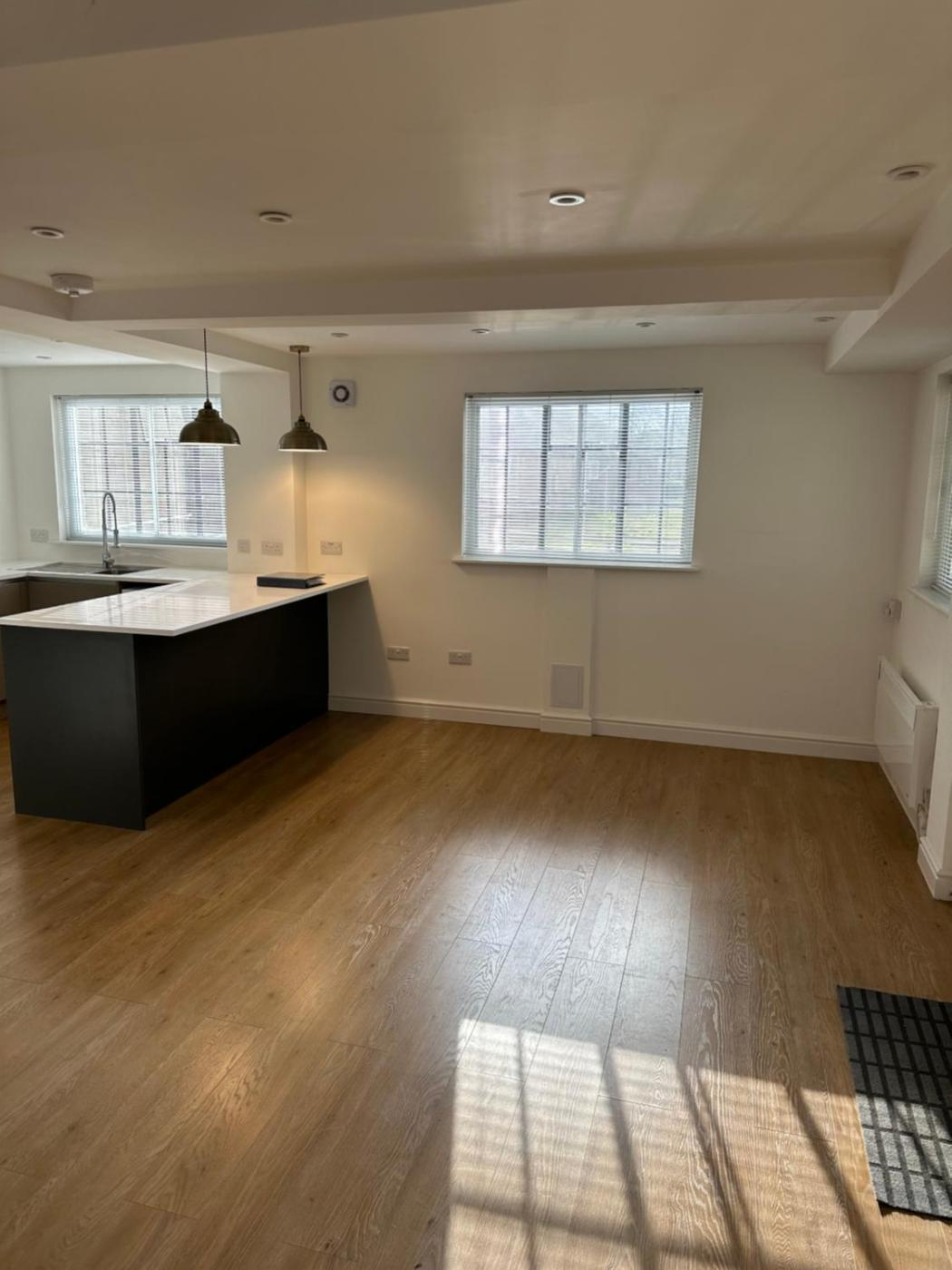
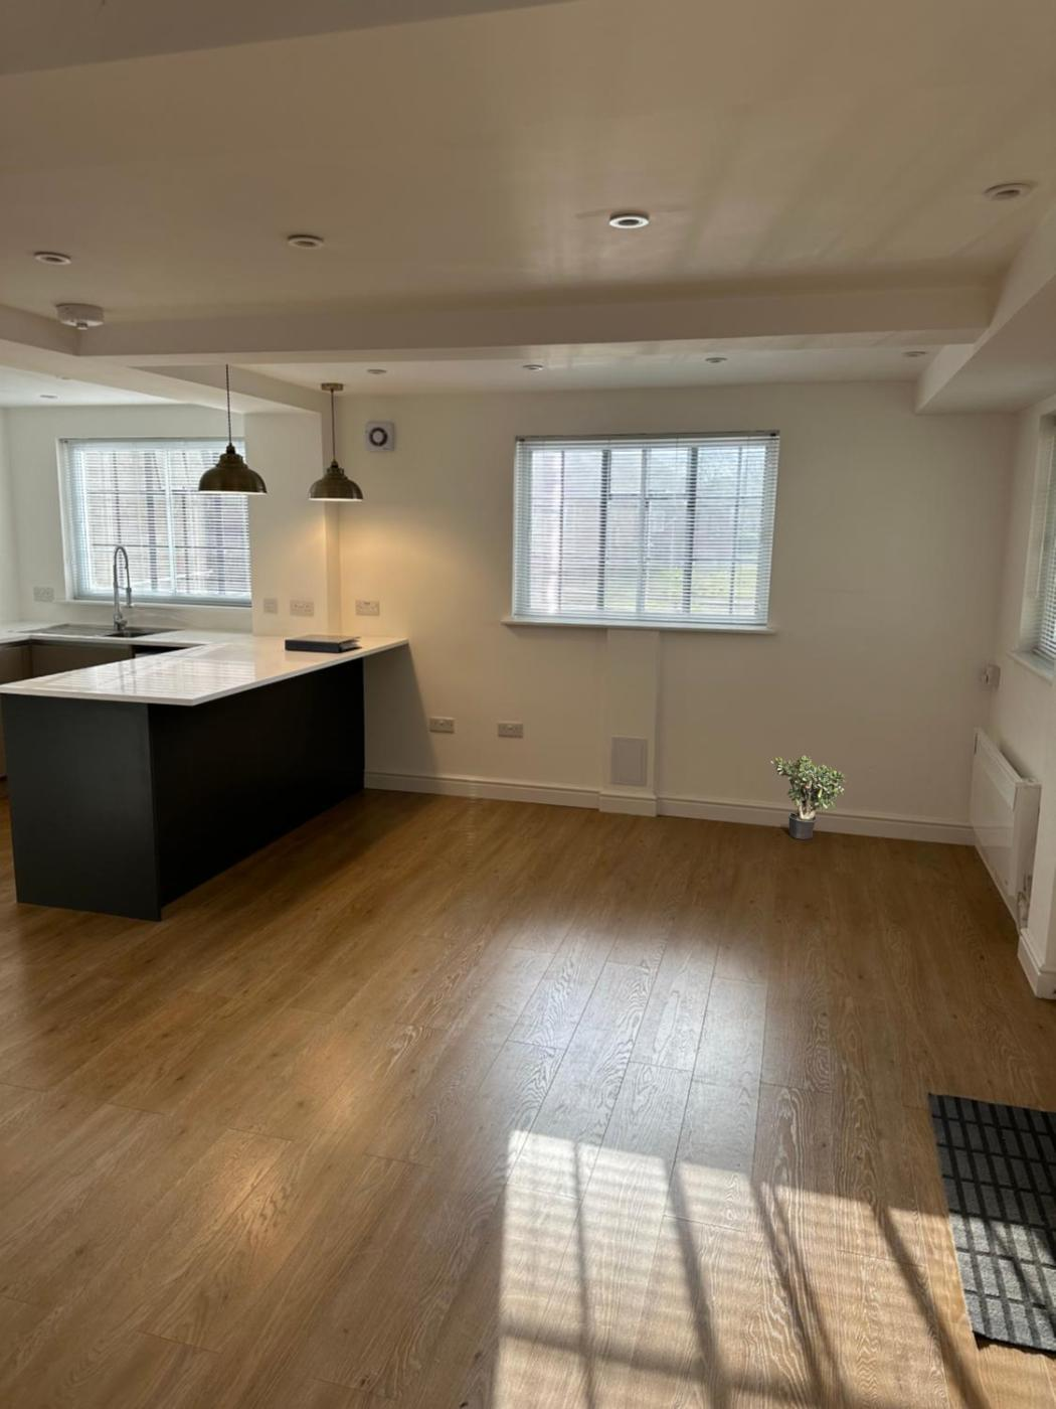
+ potted plant (805, 797)
